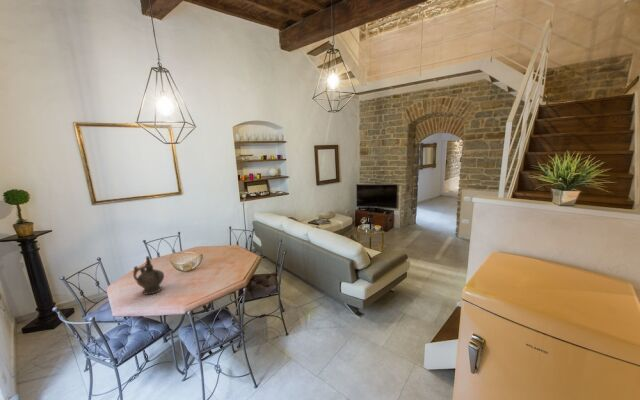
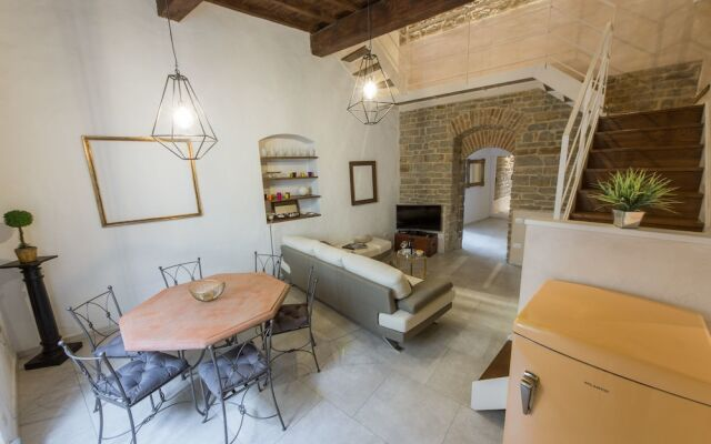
- ceremonial vessel (148, 274)
